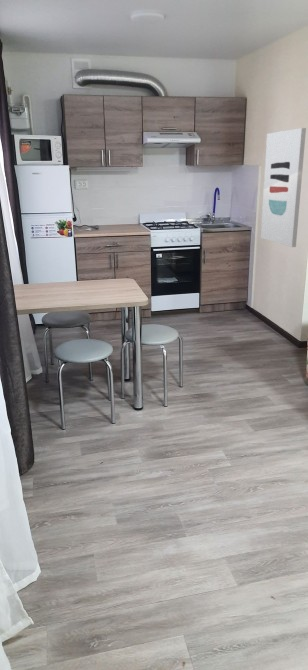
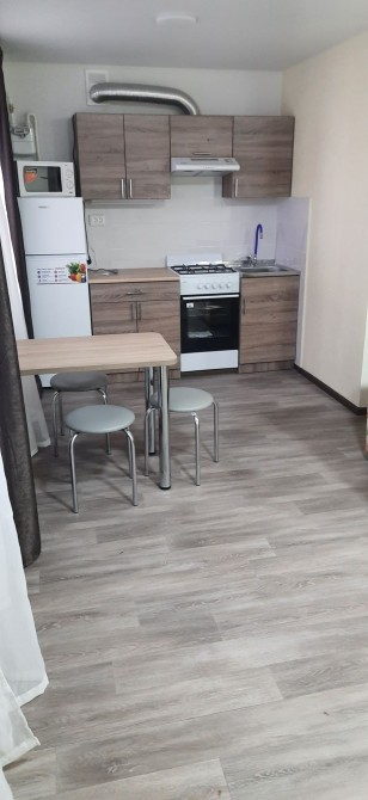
- wall art (280, 188)
